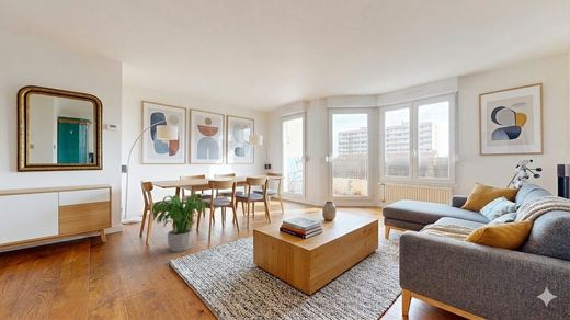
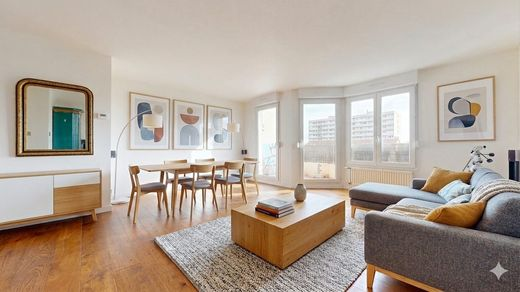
- potted plant (181, 221)
